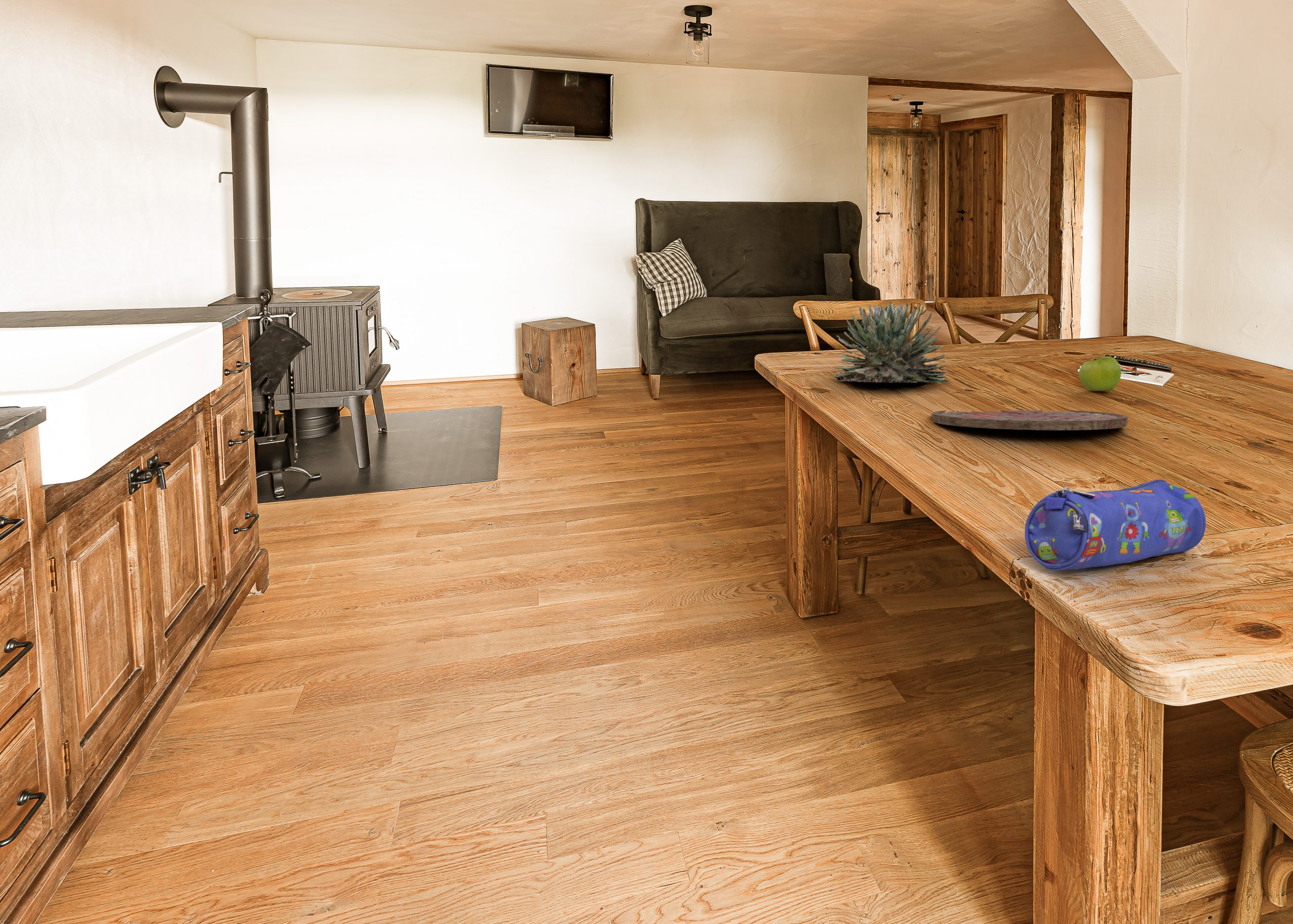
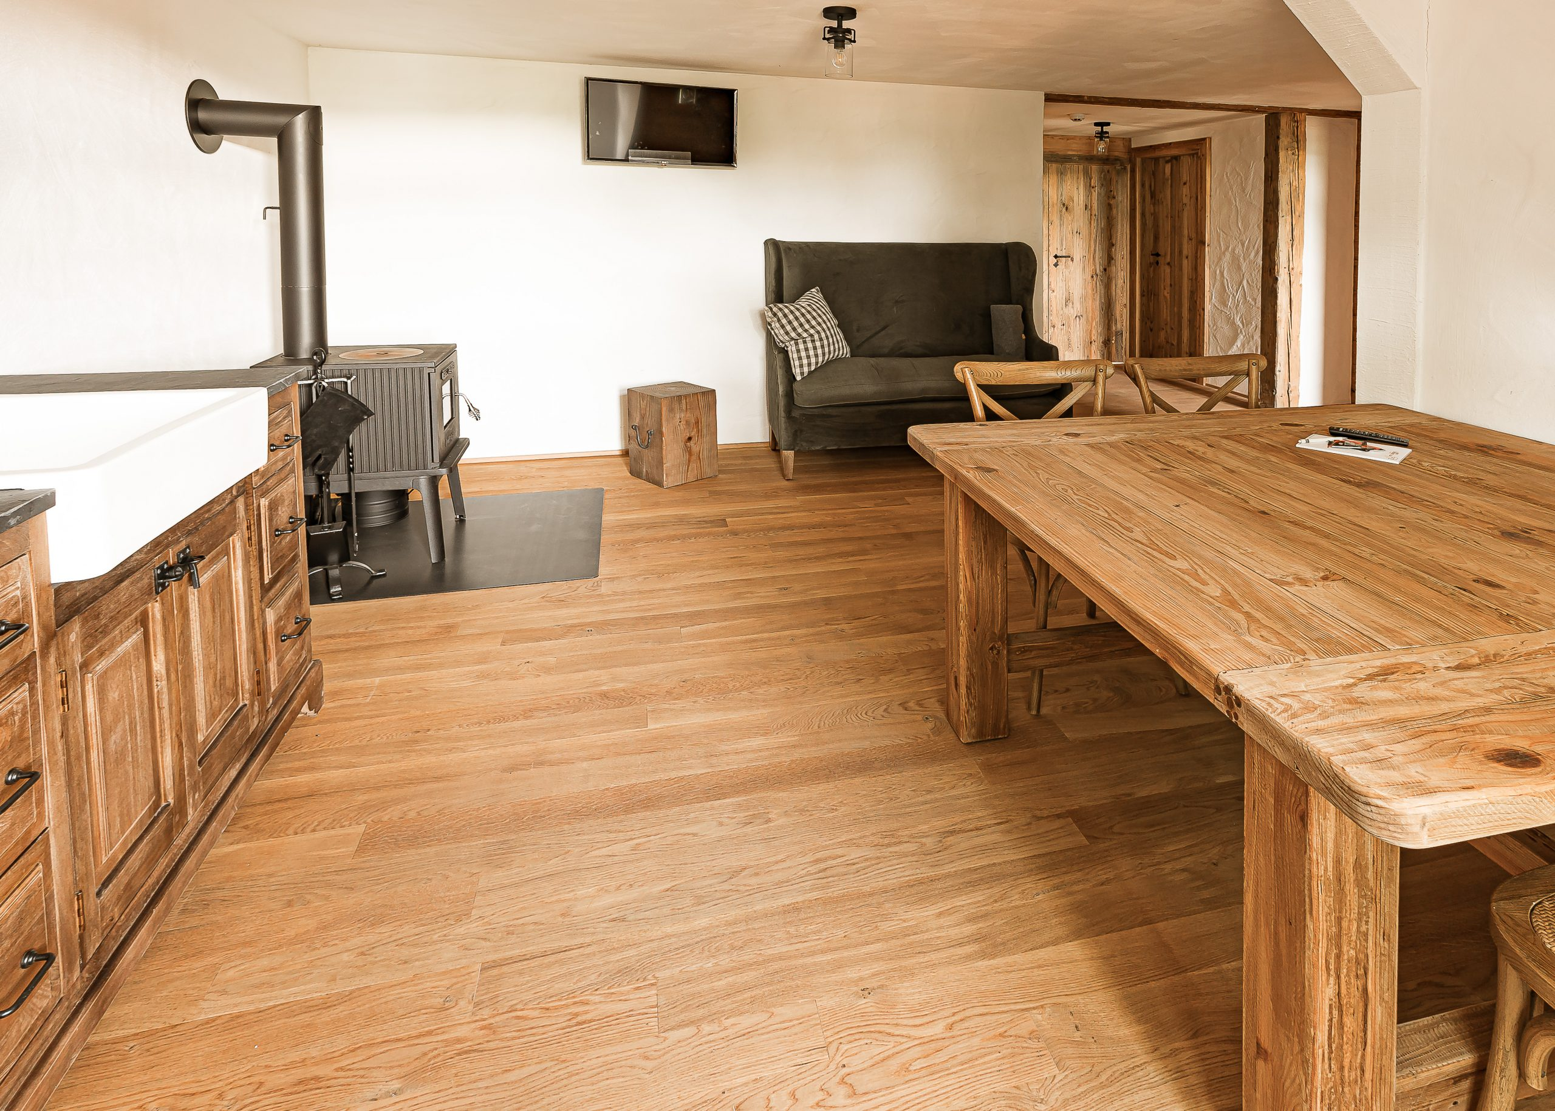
- pencil case (1114, 522)
- fruit (1100, 373)
- cutting board (1025, 418)
- succulent plant (893, 342)
